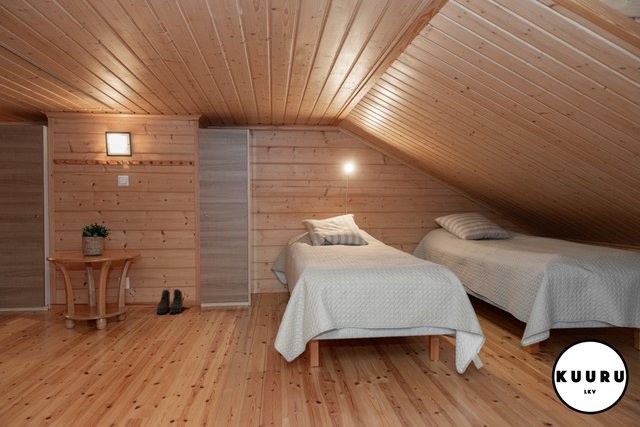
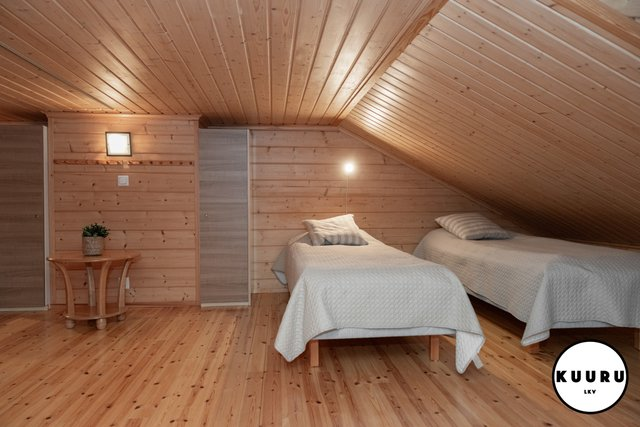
- boots (169, 300)
